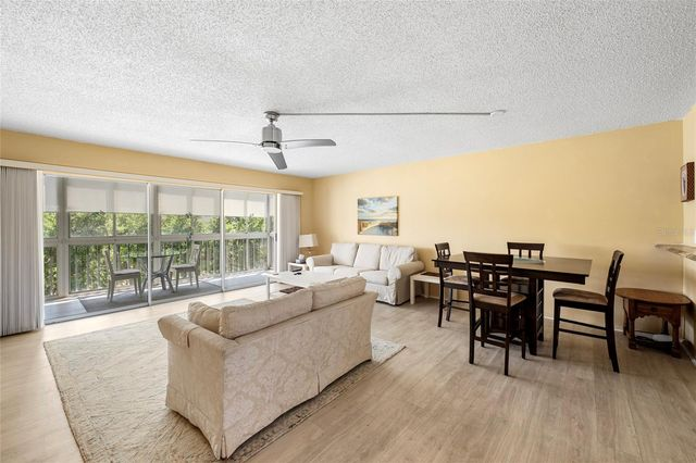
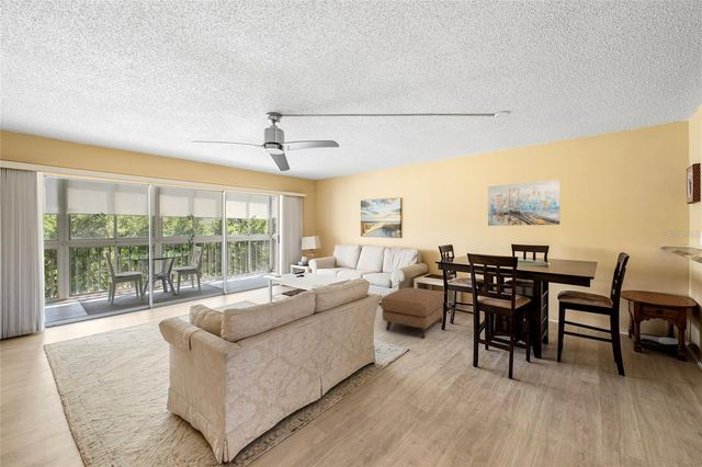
+ wall art (521, 204)
+ ottoman (415, 308)
